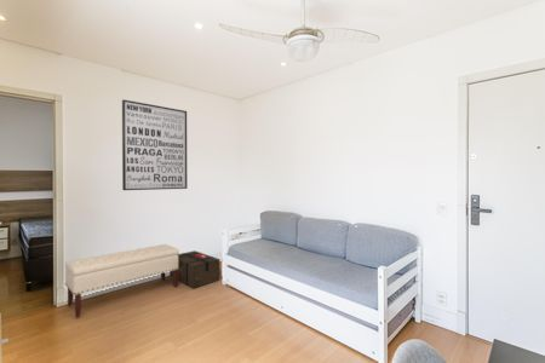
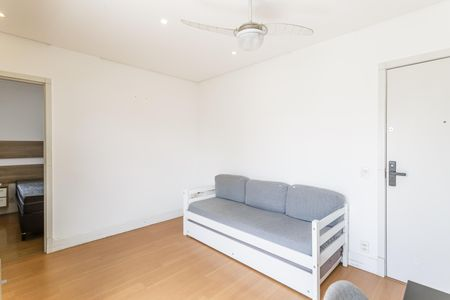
- wall art (156, 148)
- cardboard box (194, 267)
- bench (126, 275)
